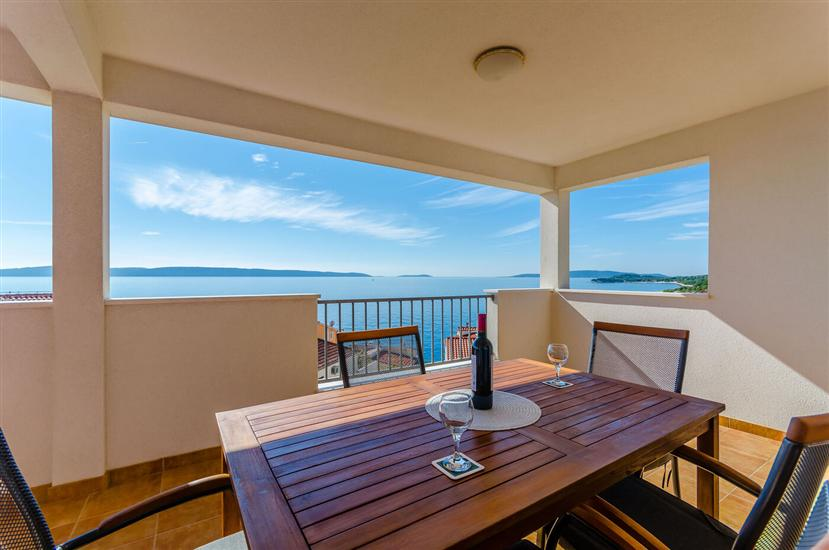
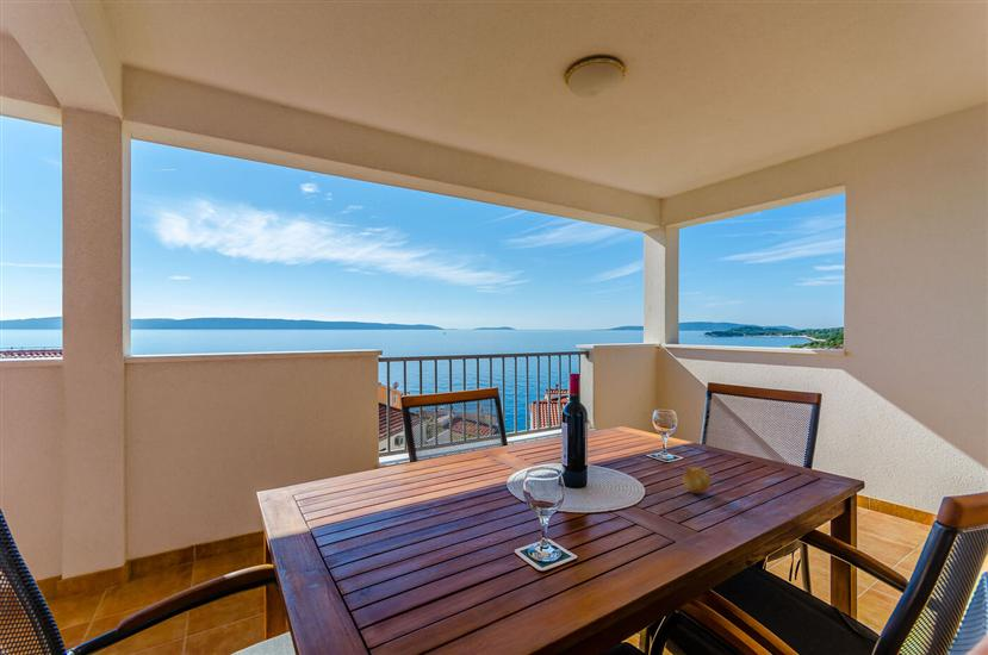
+ fruit (696, 480)
